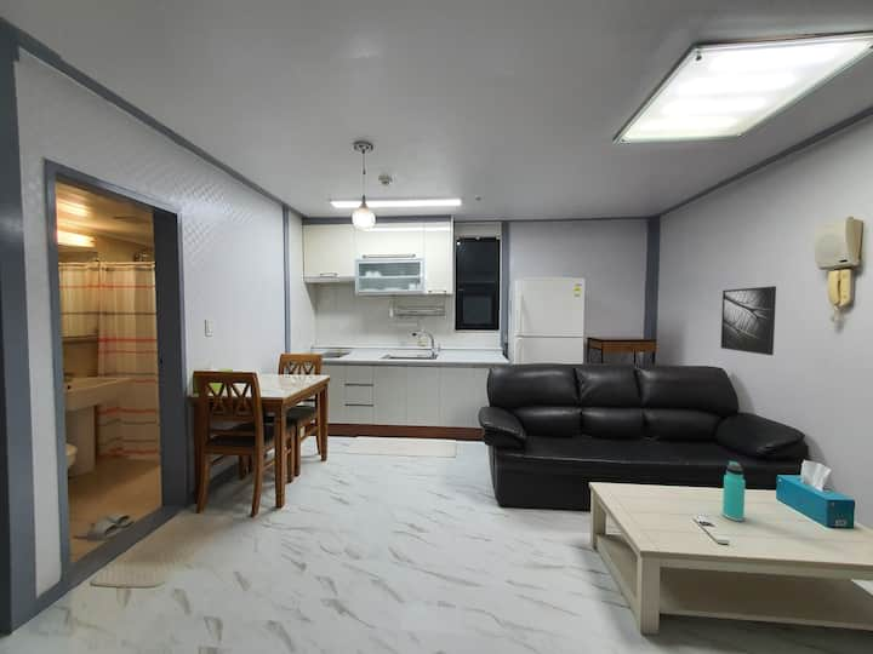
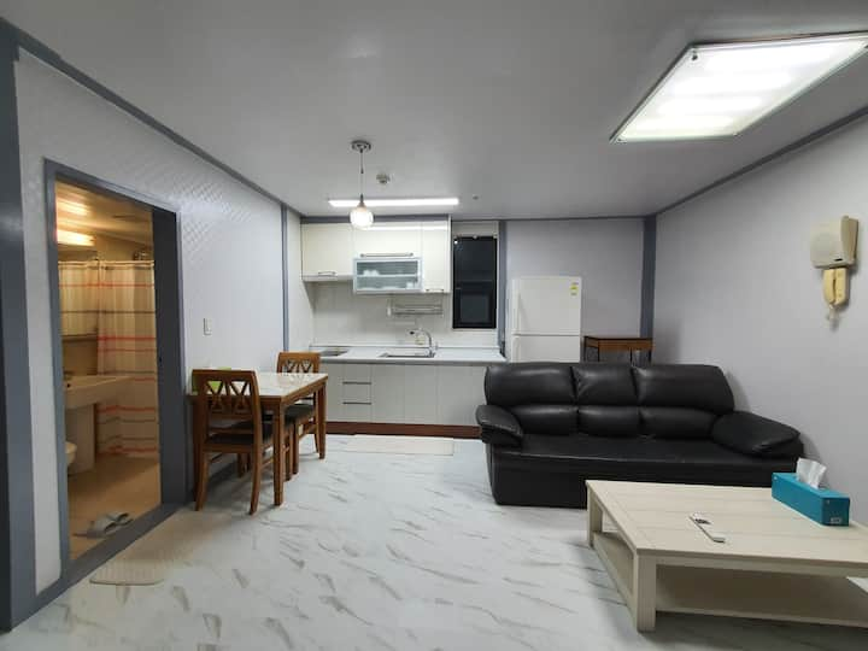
- thermos bottle (734, 489)
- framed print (746, 320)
